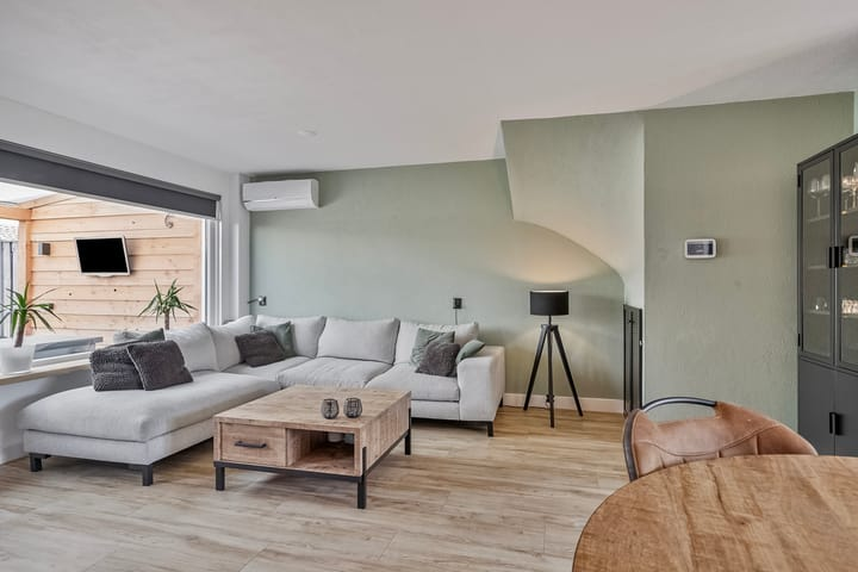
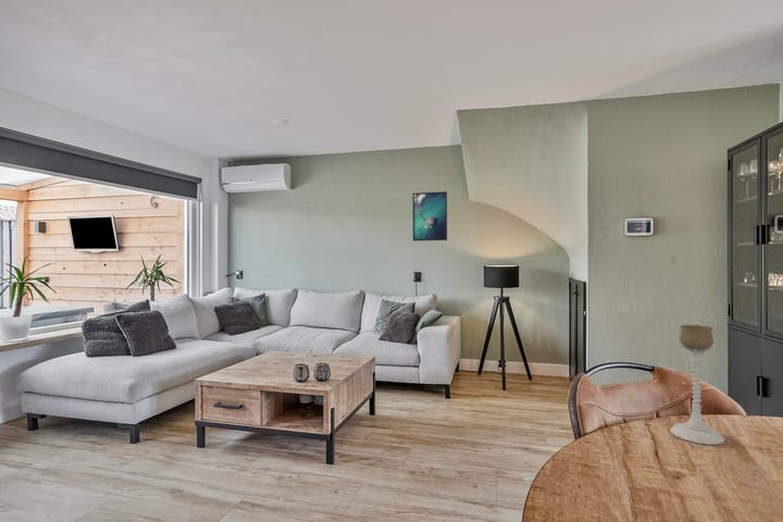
+ candle holder (696, 381)
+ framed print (430, 216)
